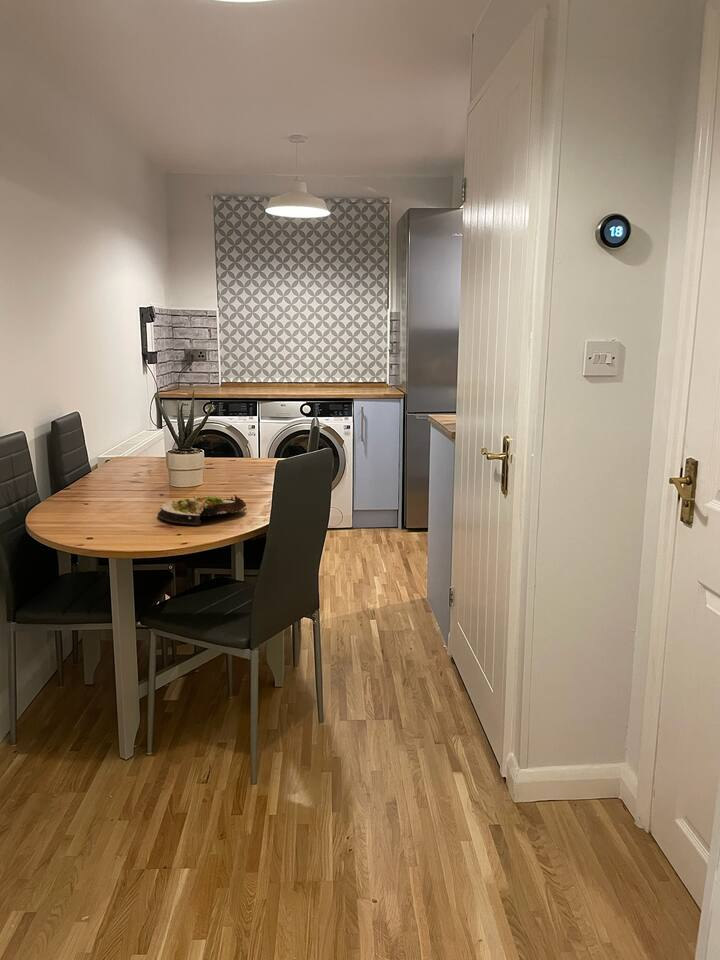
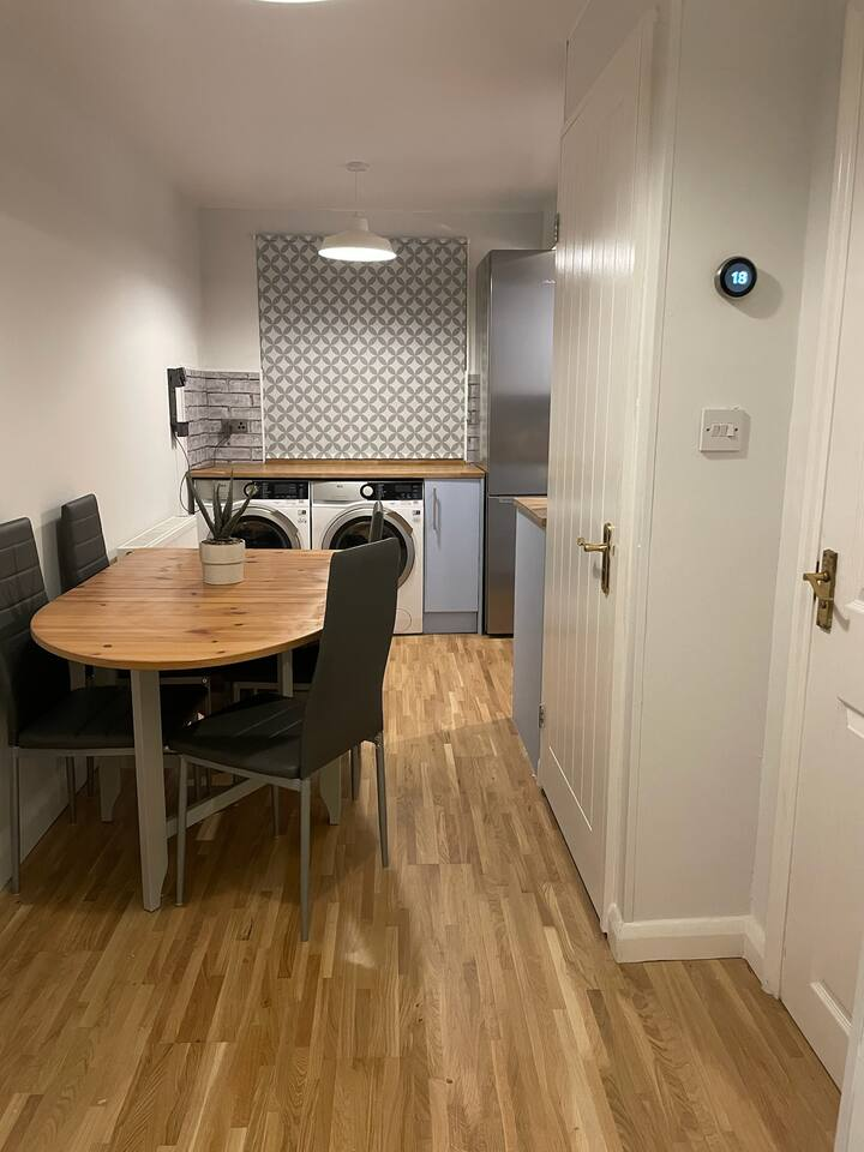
- salad plate (200, 505)
